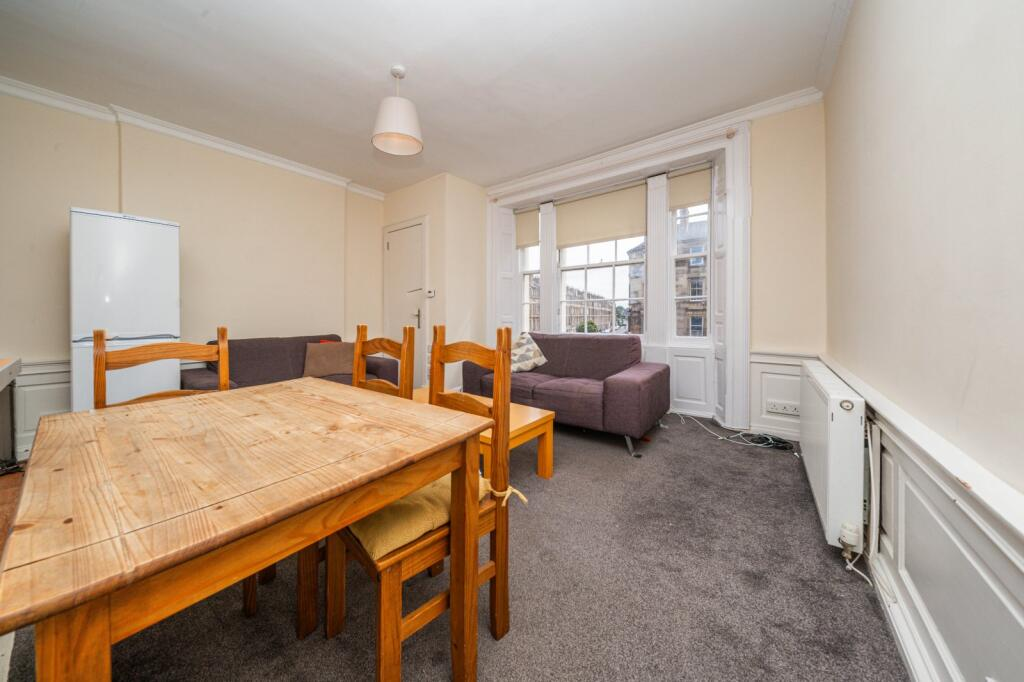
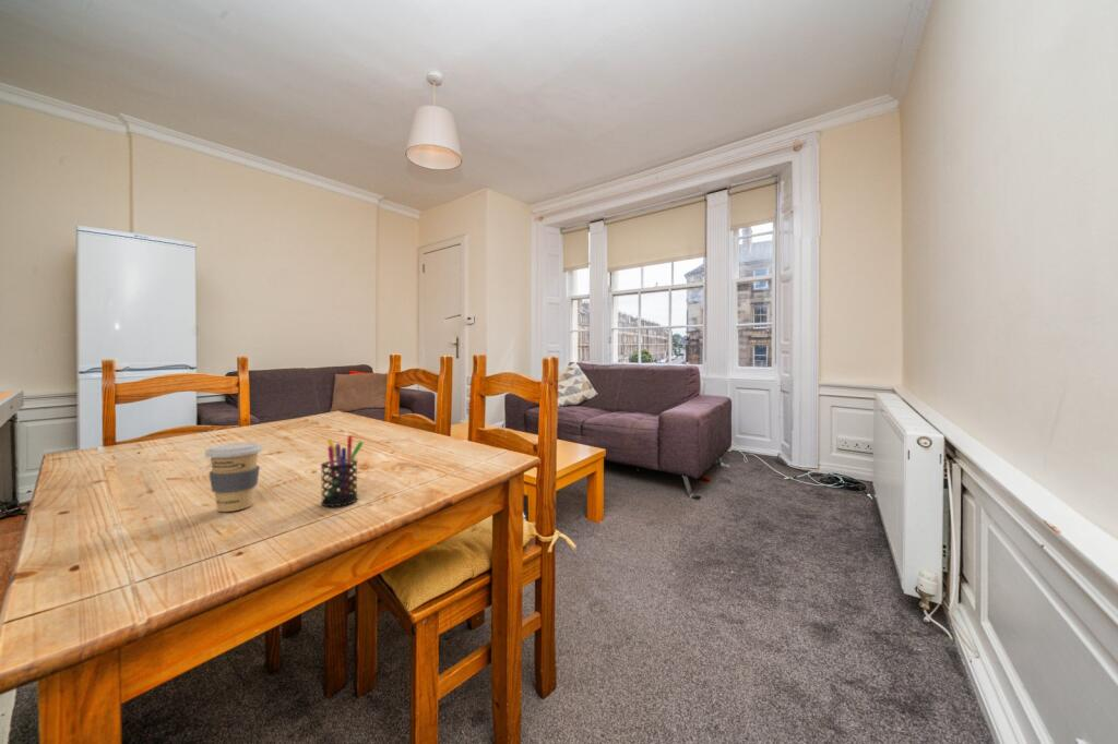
+ coffee cup (235, 476)
+ pen holder (344, 467)
